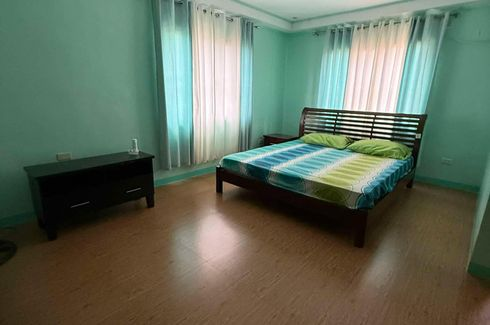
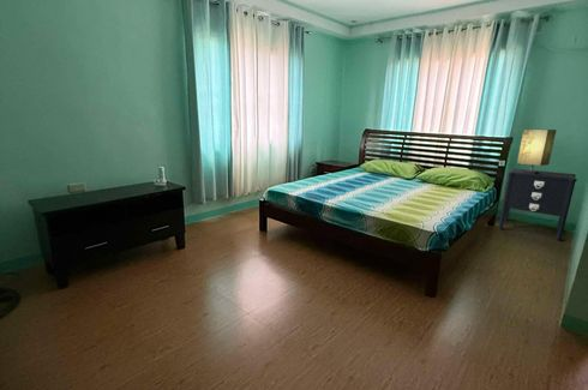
+ table lamp (534, 151)
+ nightstand (535, 202)
